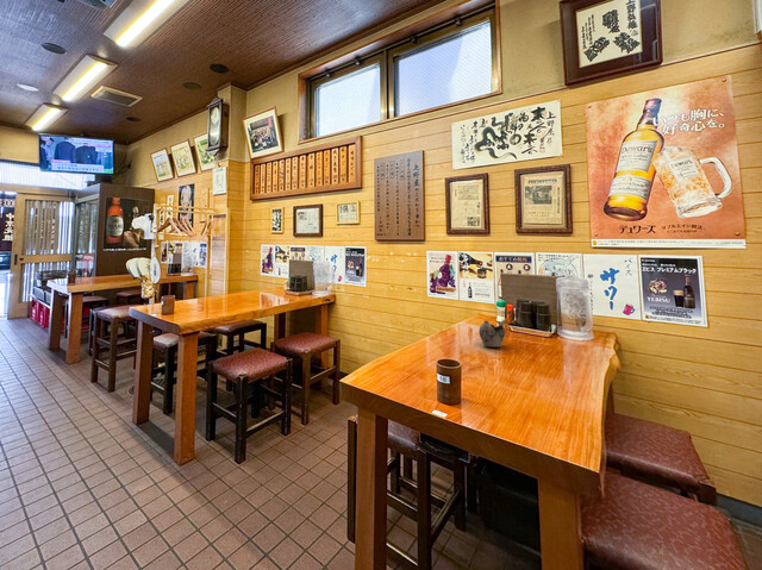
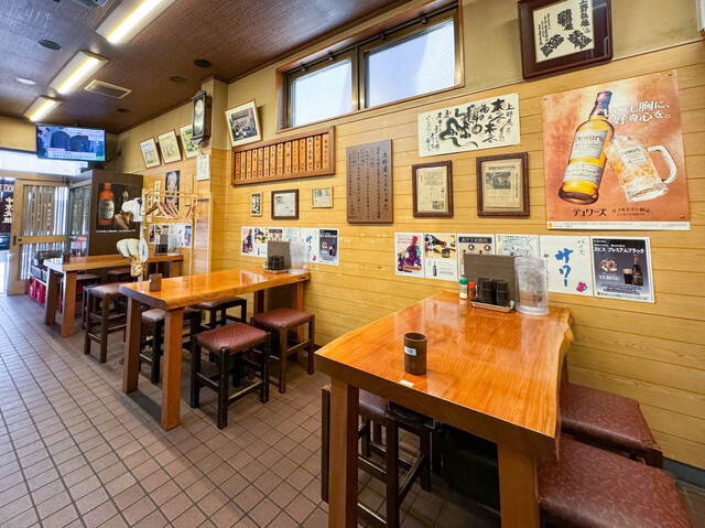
- teapot (494, 332)
